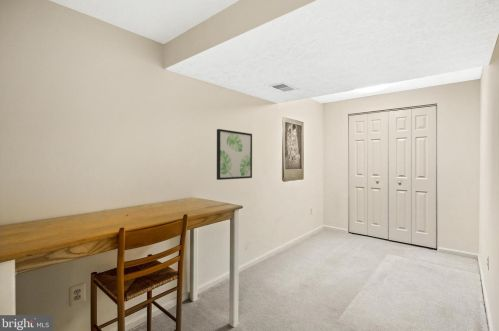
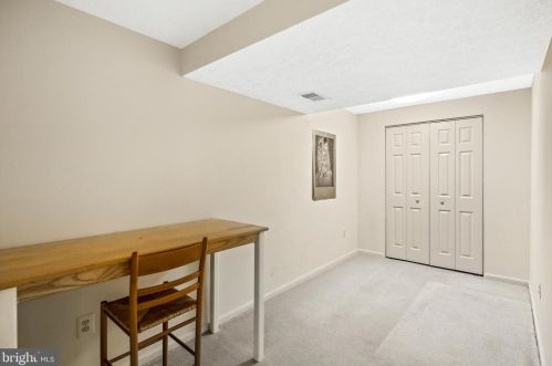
- wall art (235, 155)
